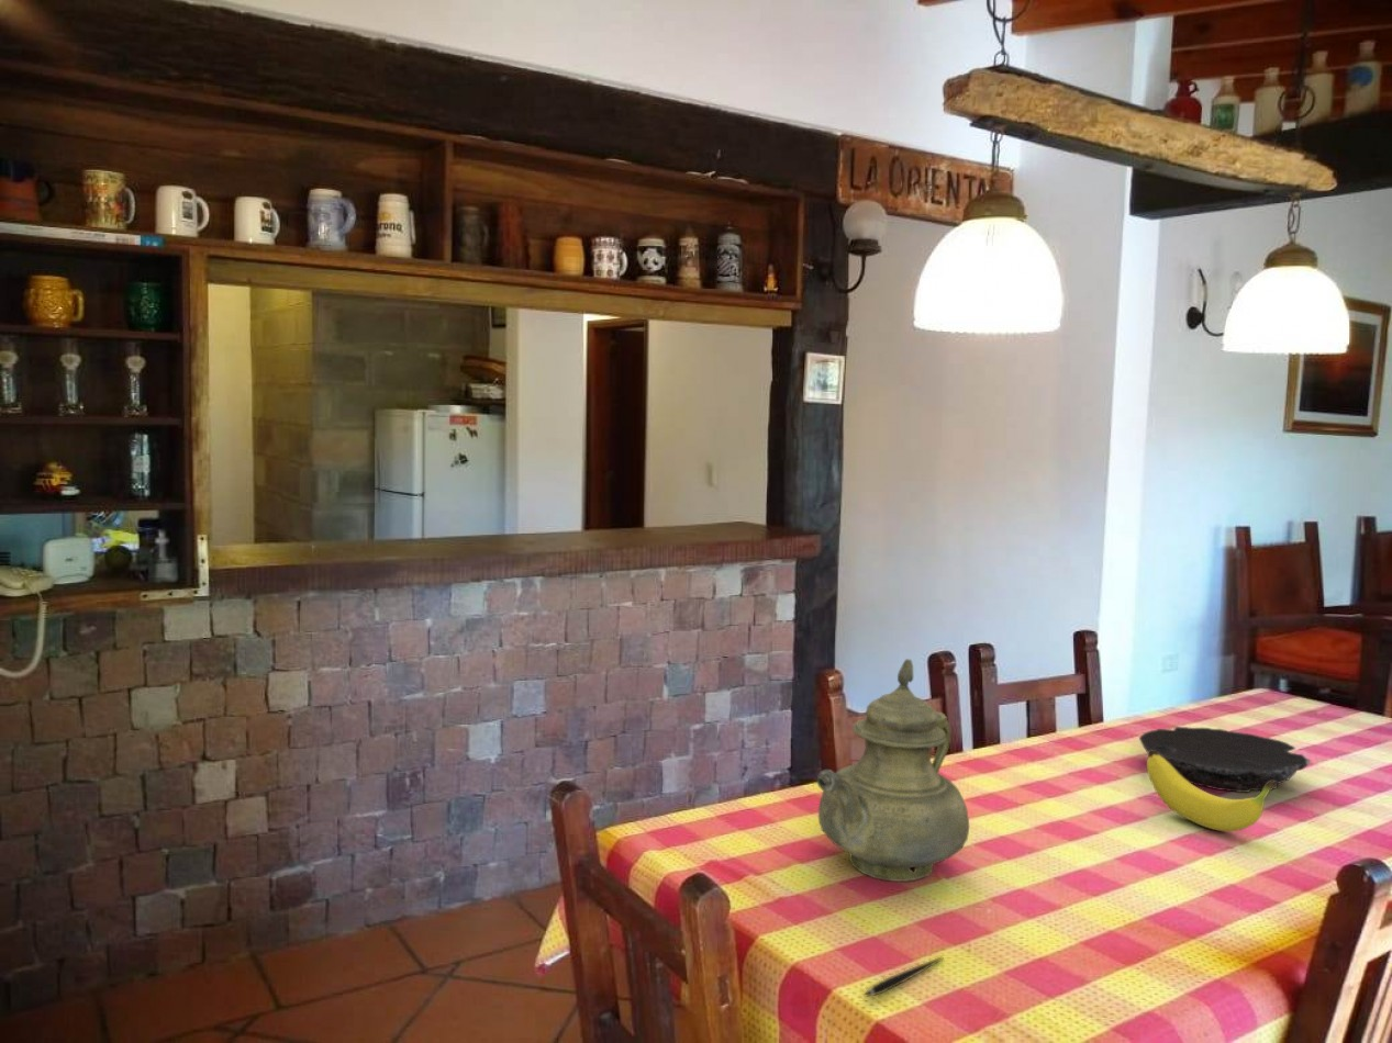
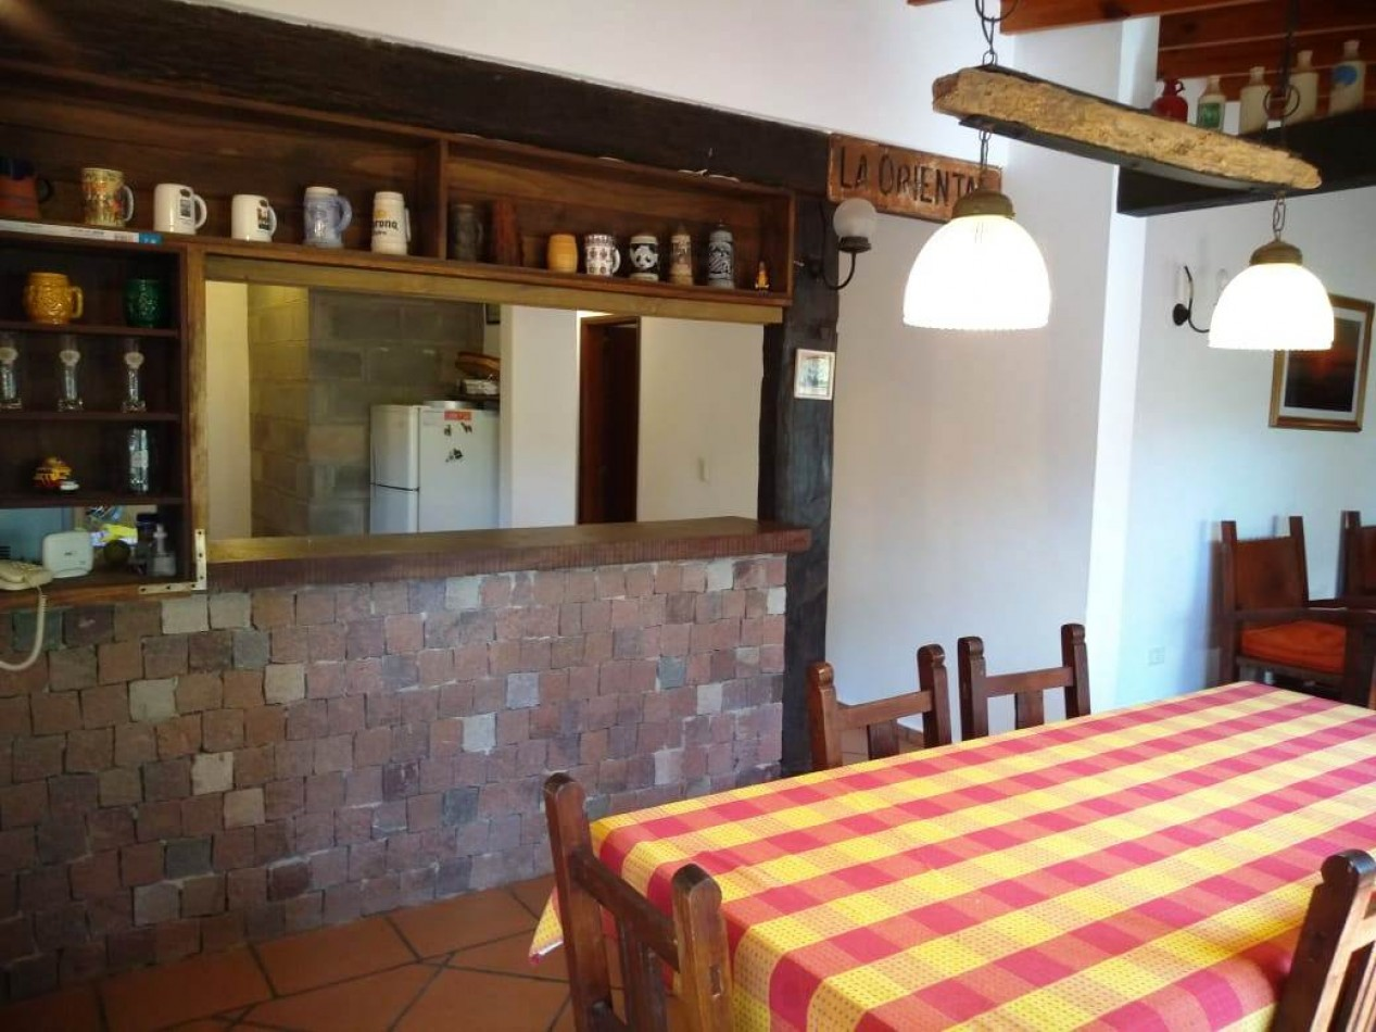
- bowl (1221, 759)
- fruit (1203, 794)
- pen (905, 974)
- teapot (888, 764)
